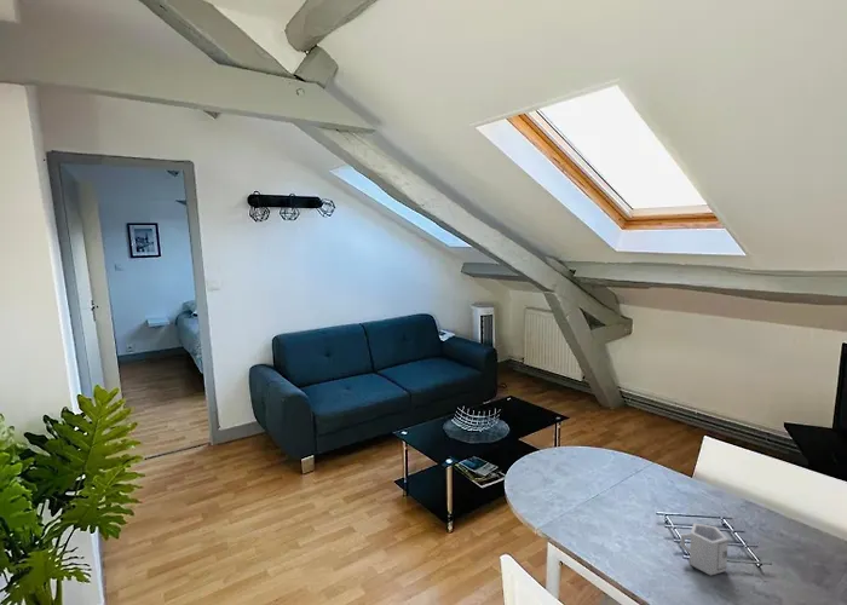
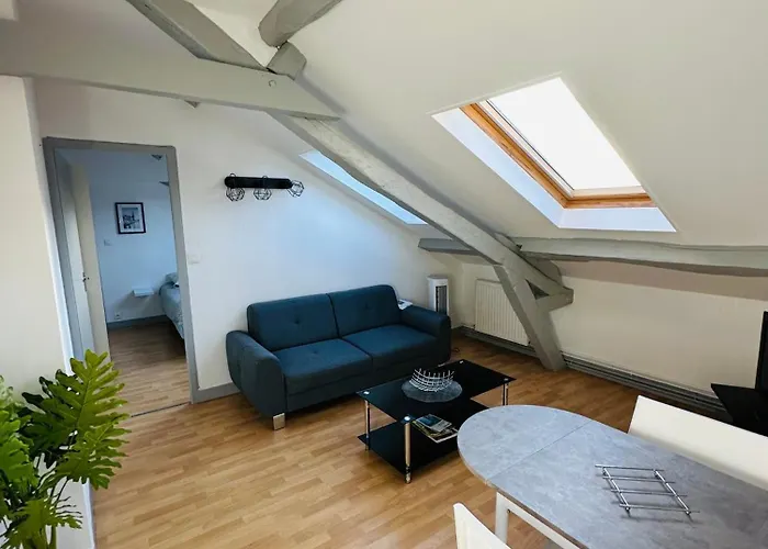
- cup (703, 547)
